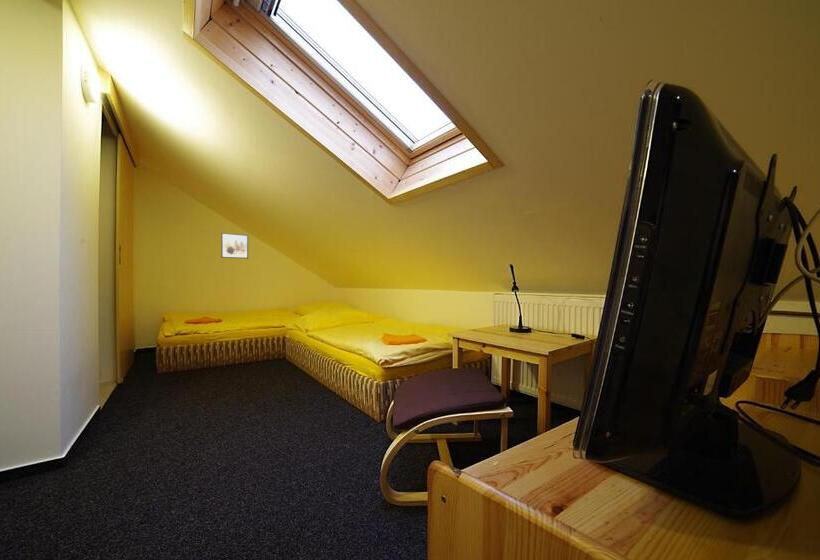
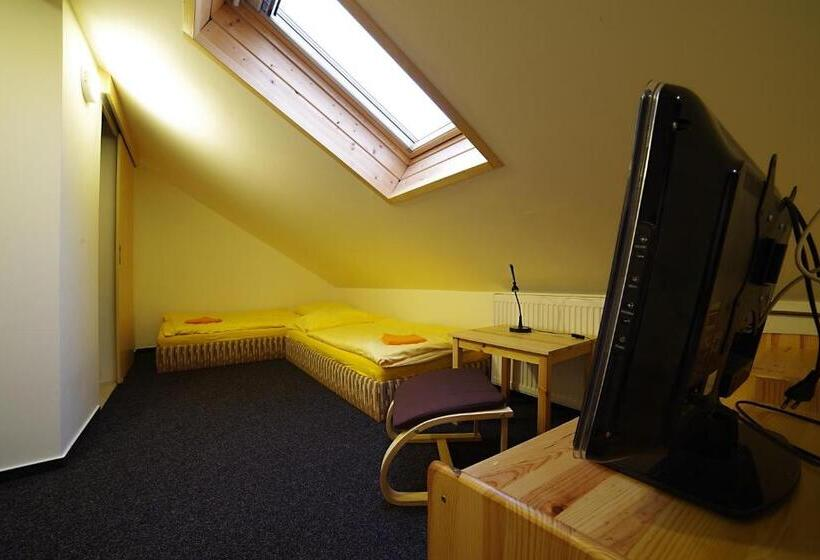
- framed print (235, 246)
